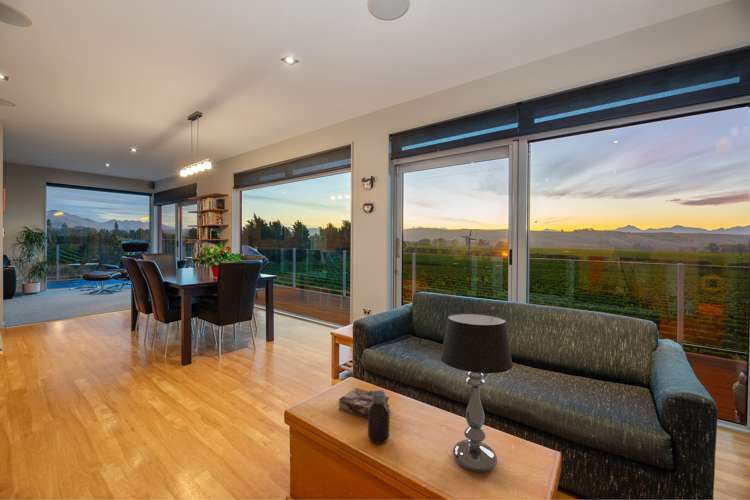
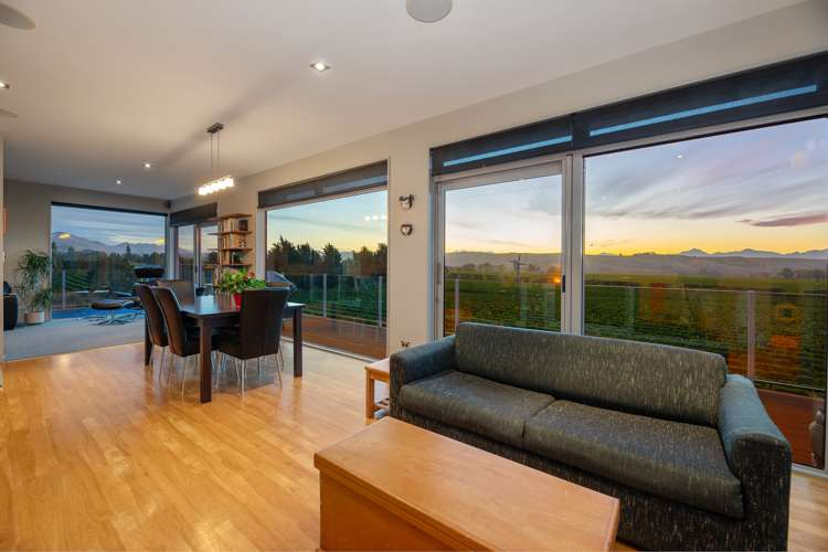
- table lamp (475, 389)
- bottle (378, 415)
- book (364, 402)
